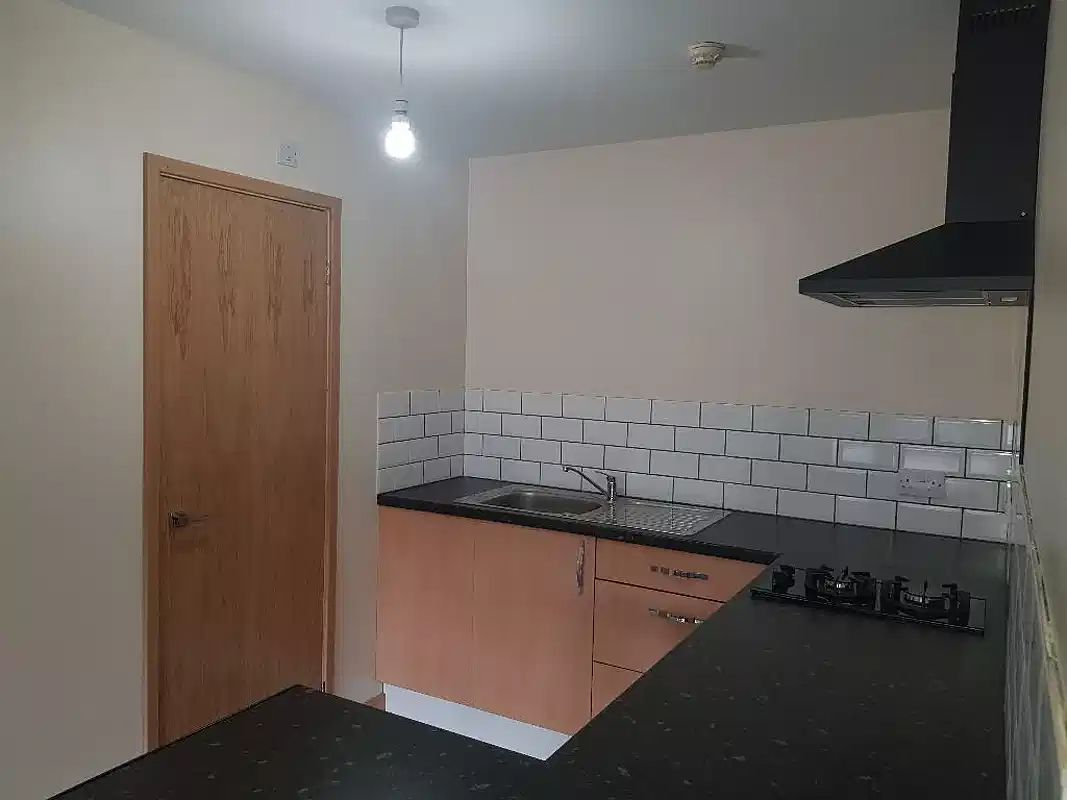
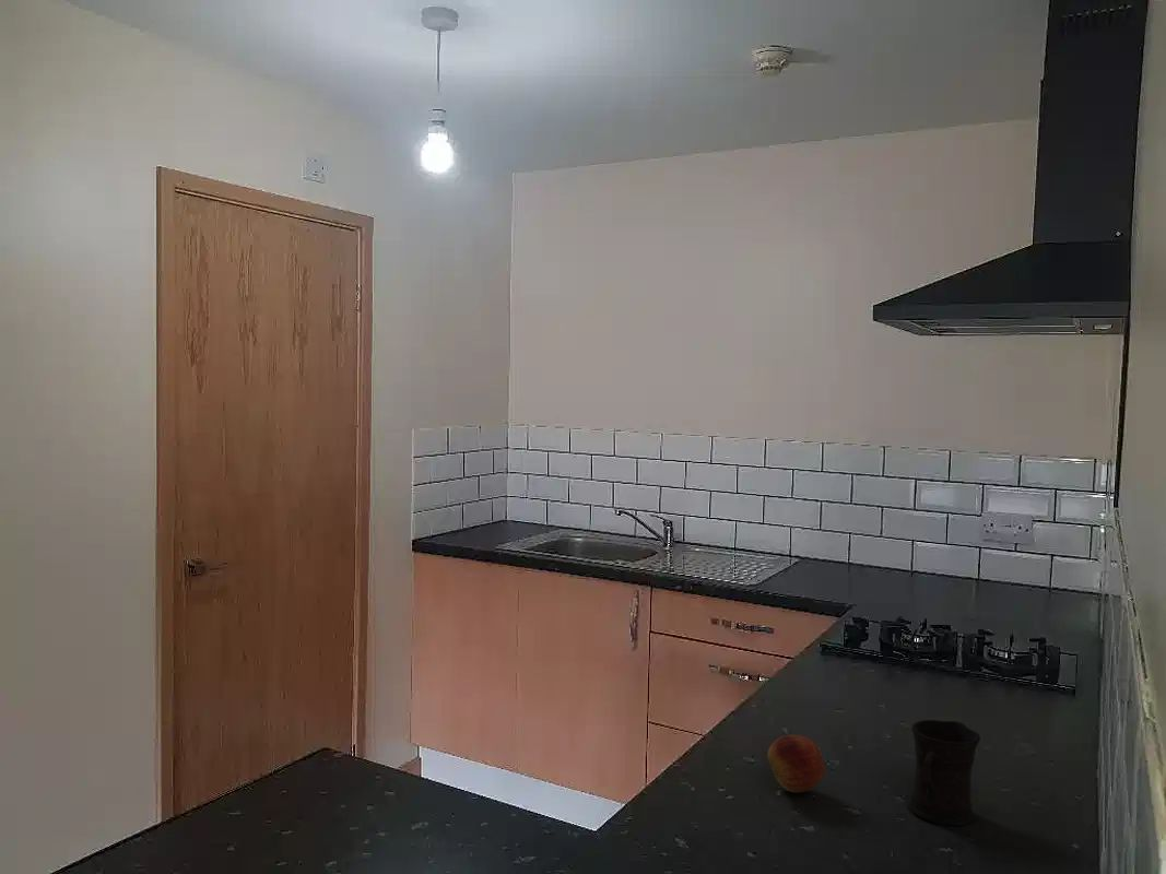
+ mug (941, 771)
+ fruit (796, 764)
